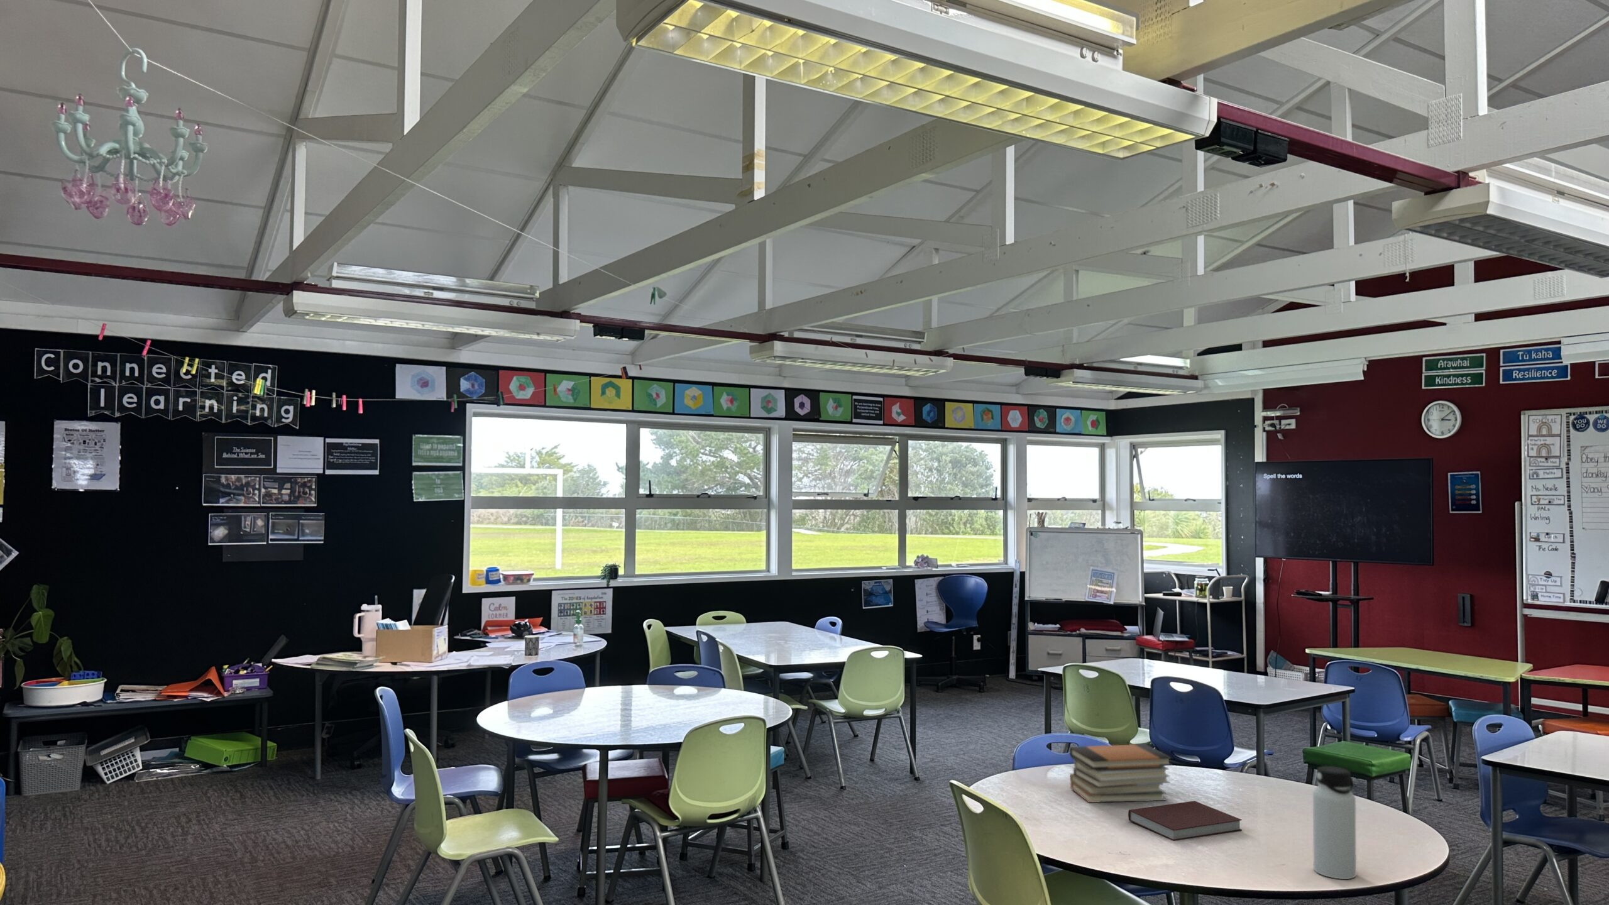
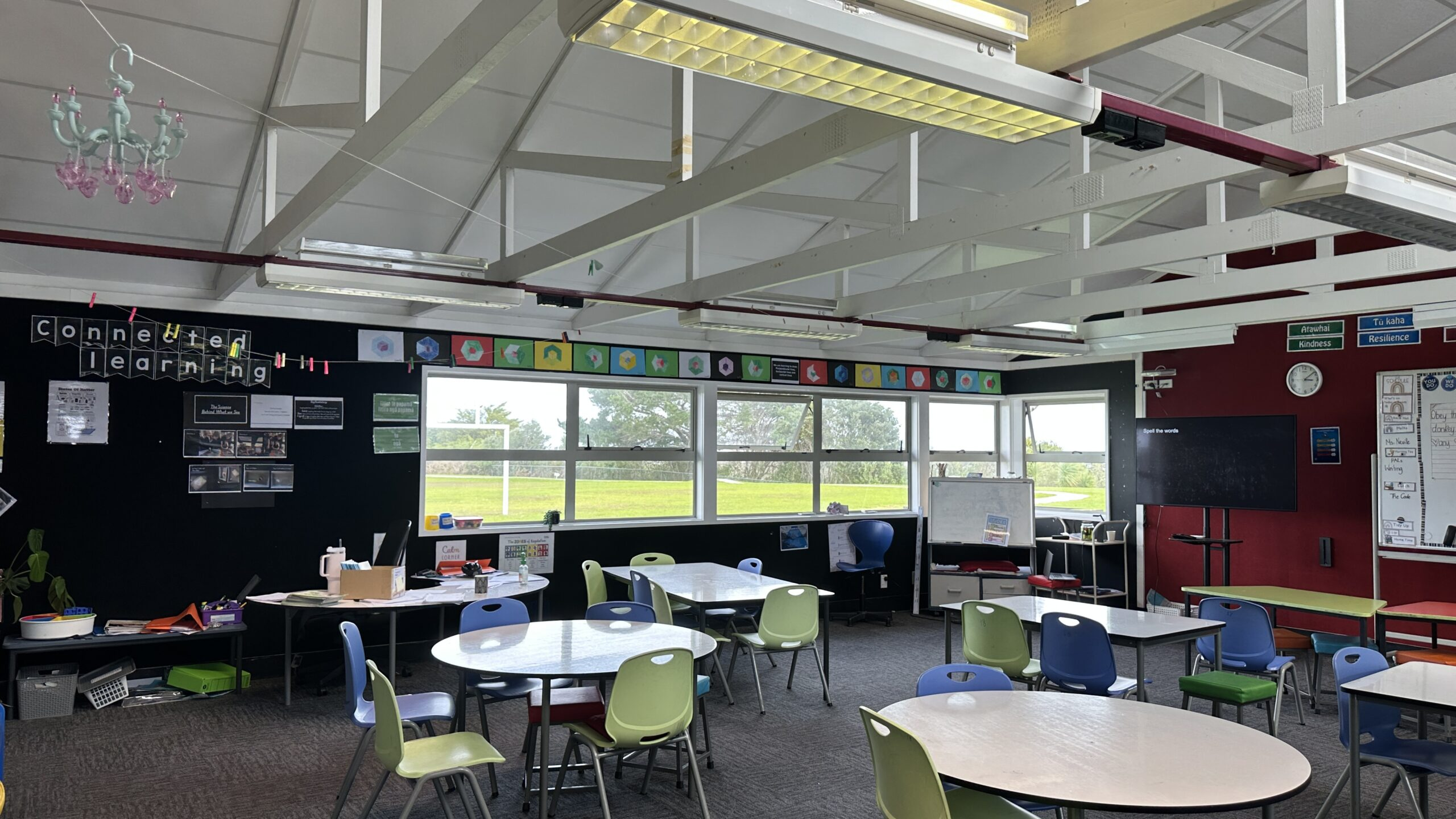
- book stack (1119, 774)
- notebook (1185, 820)
- water bottle (1334, 821)
